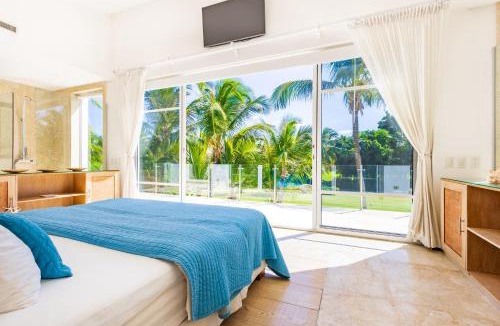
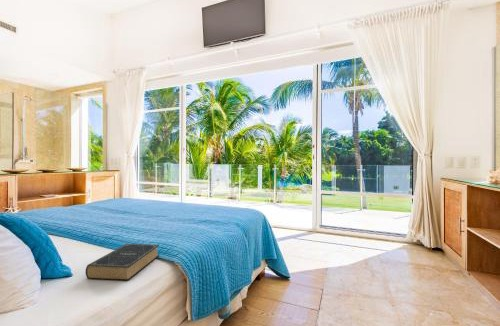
+ book (126, 259)
